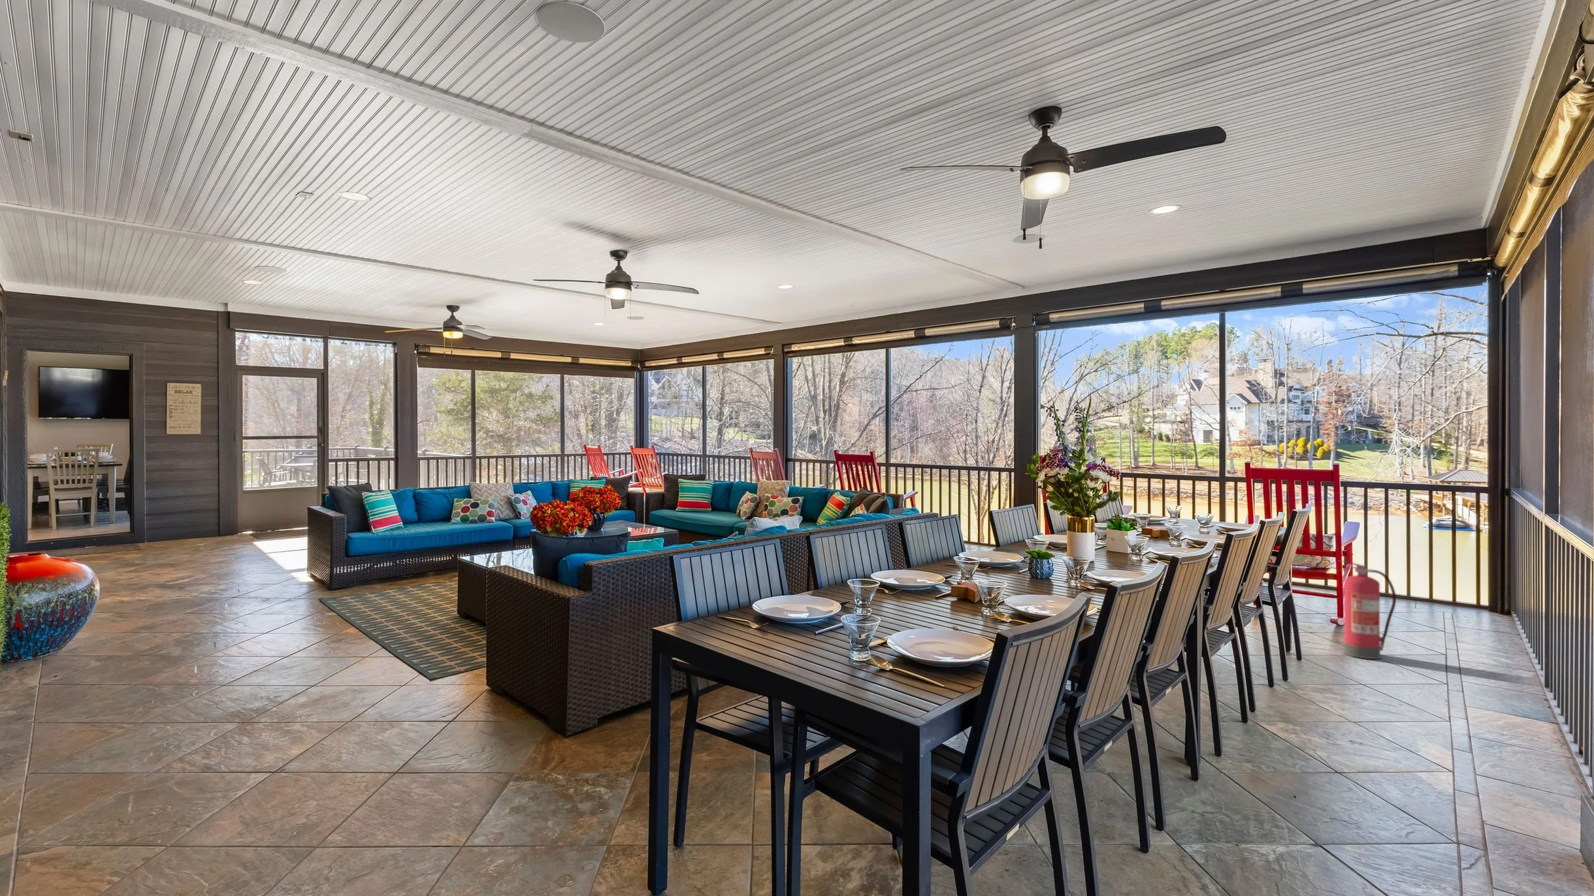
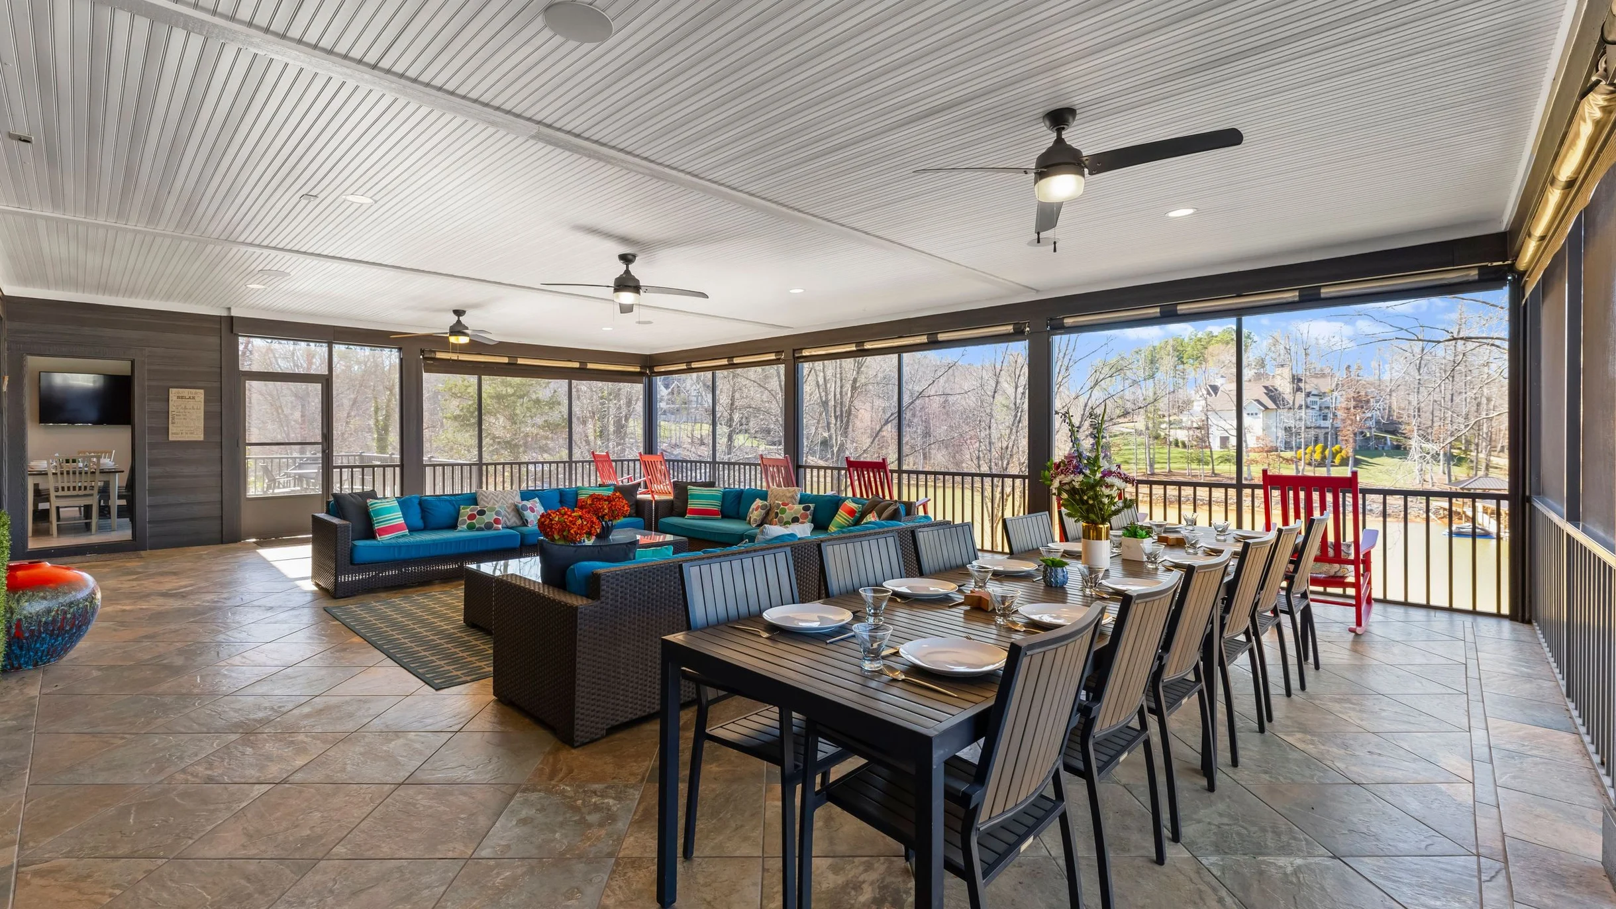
- fire extinguisher (1366, 608)
